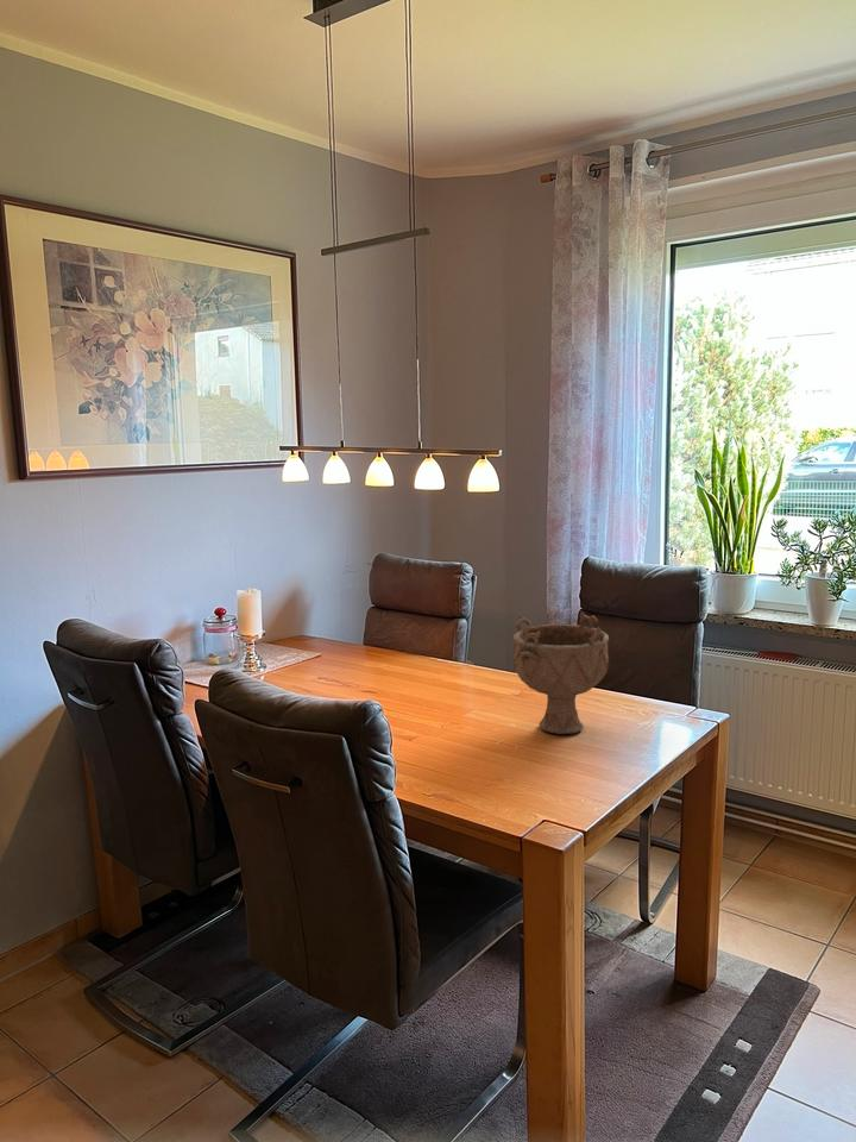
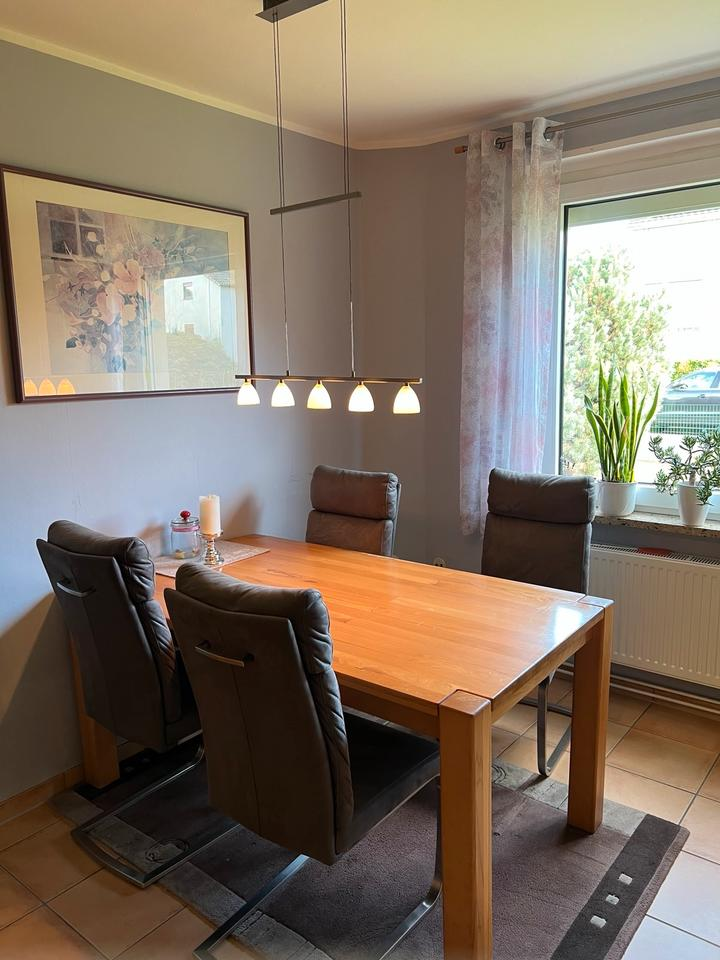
- decorative bowl (559, 673)
